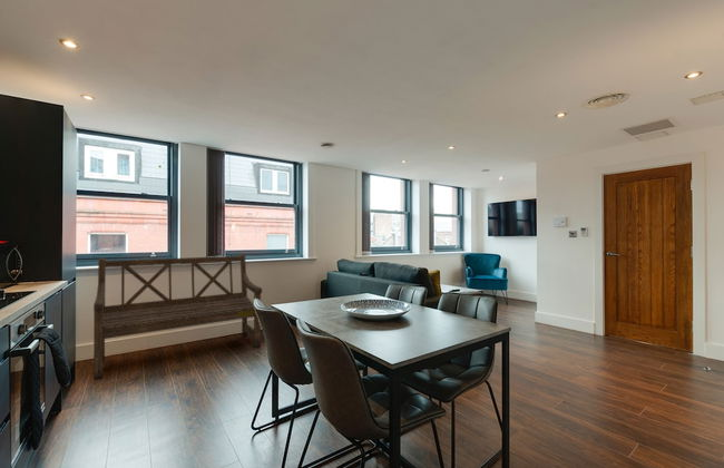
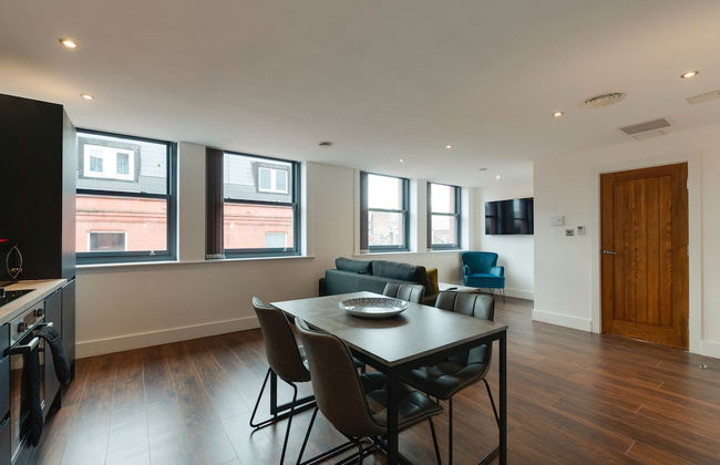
- bench (184, 304)
